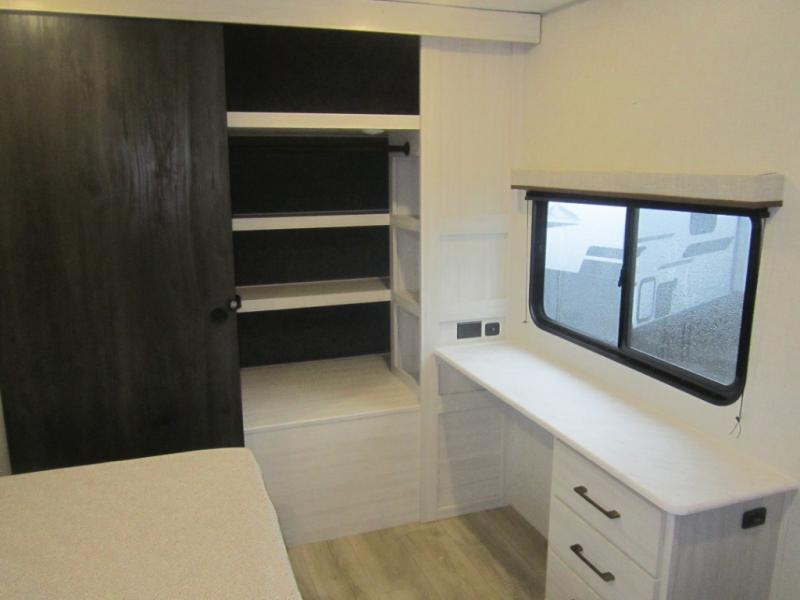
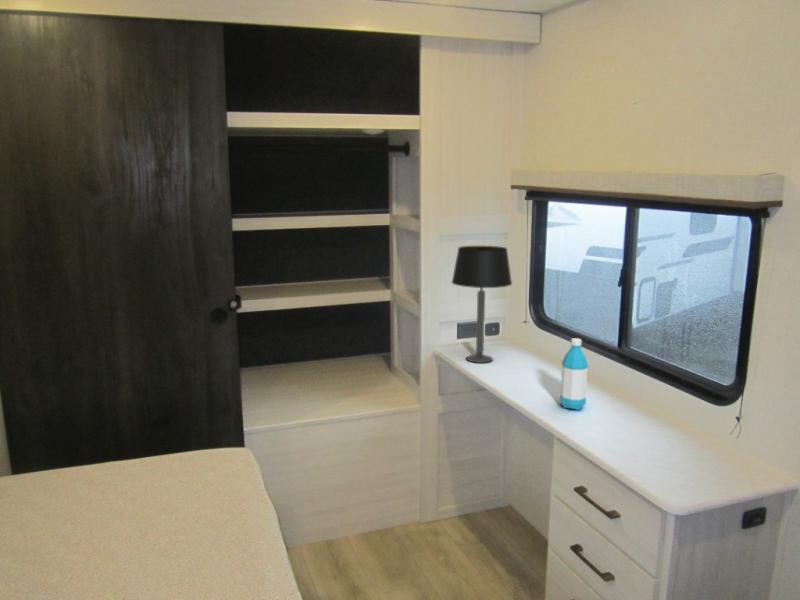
+ water bottle (574, 373)
+ table lamp (481, 304)
